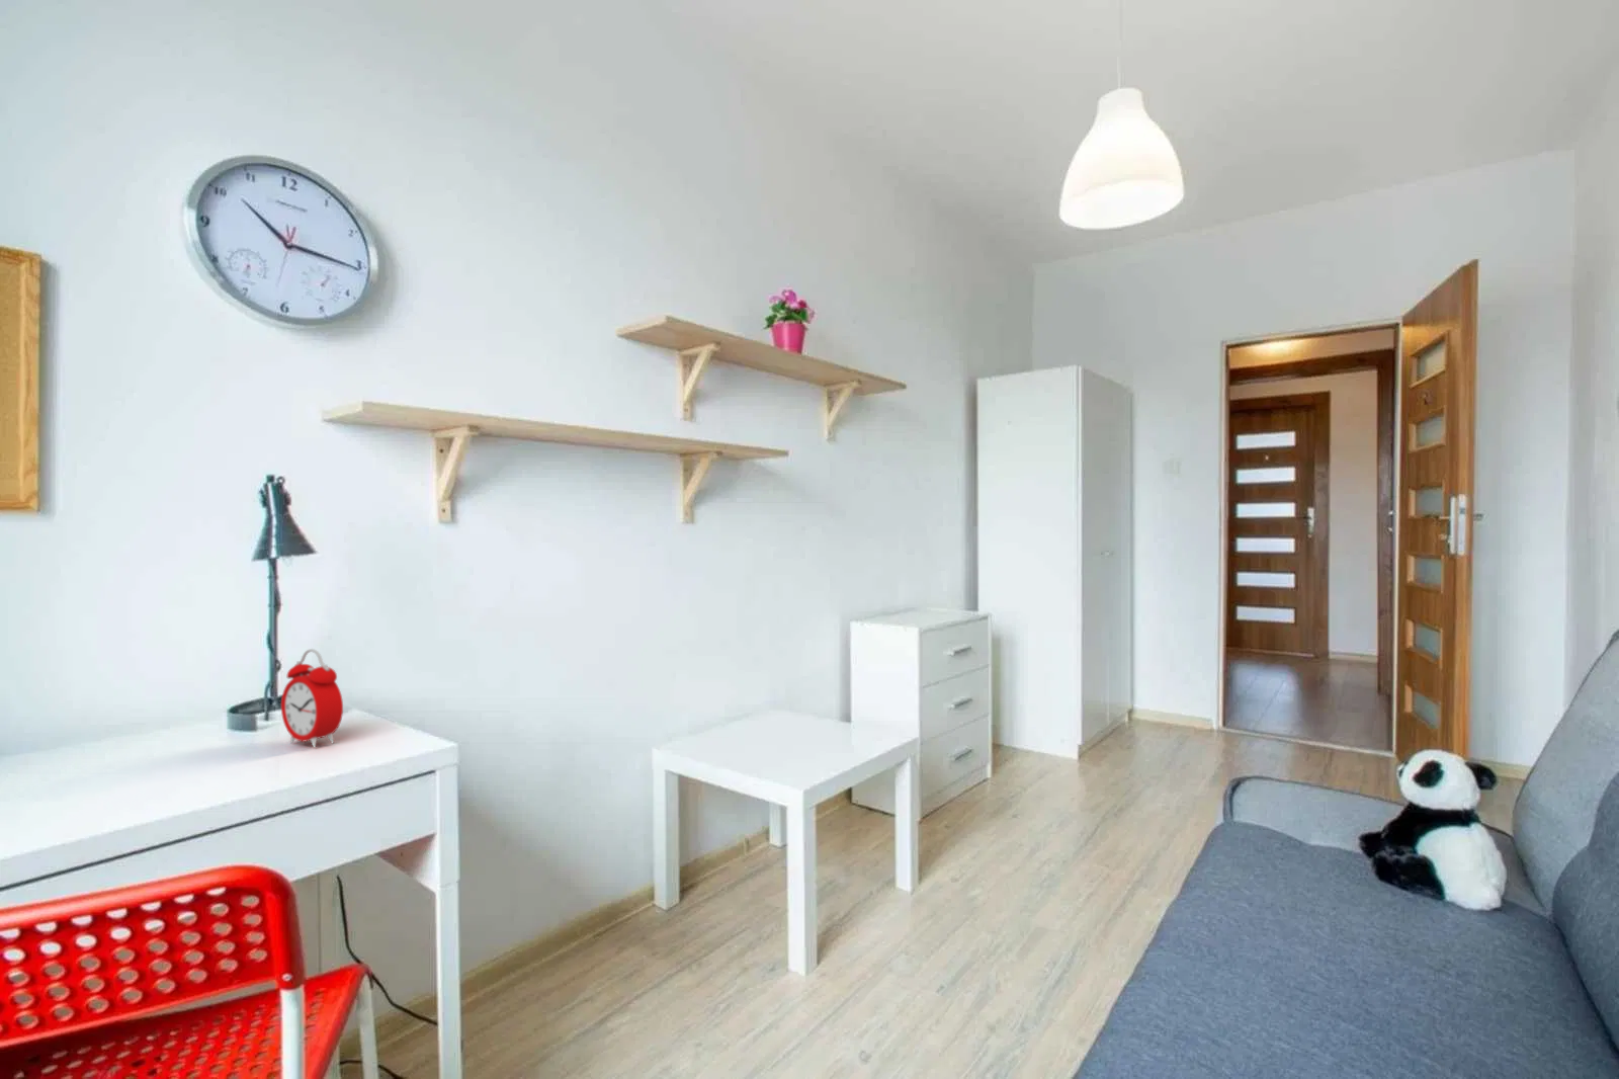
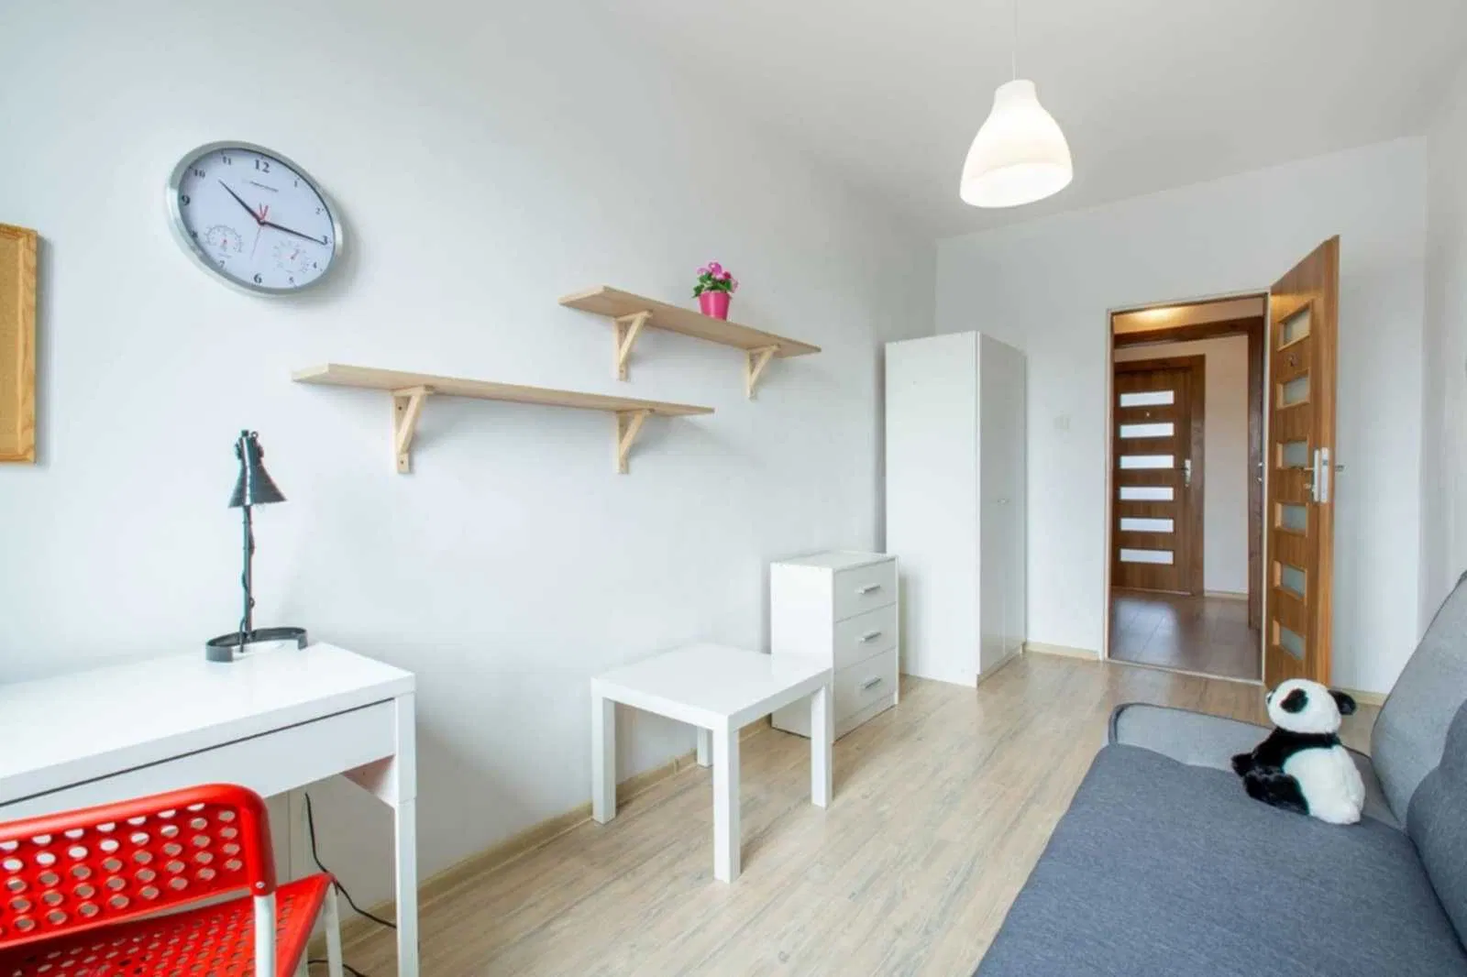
- alarm clock (312, 695)
